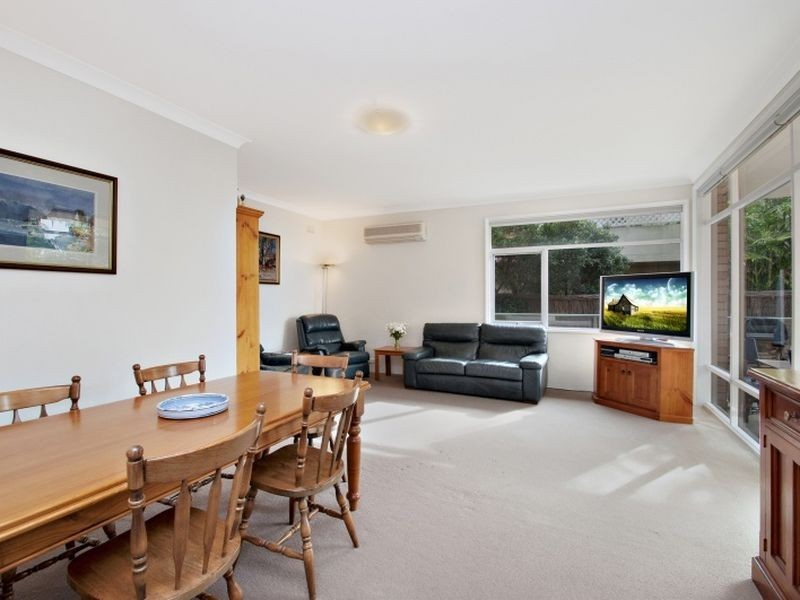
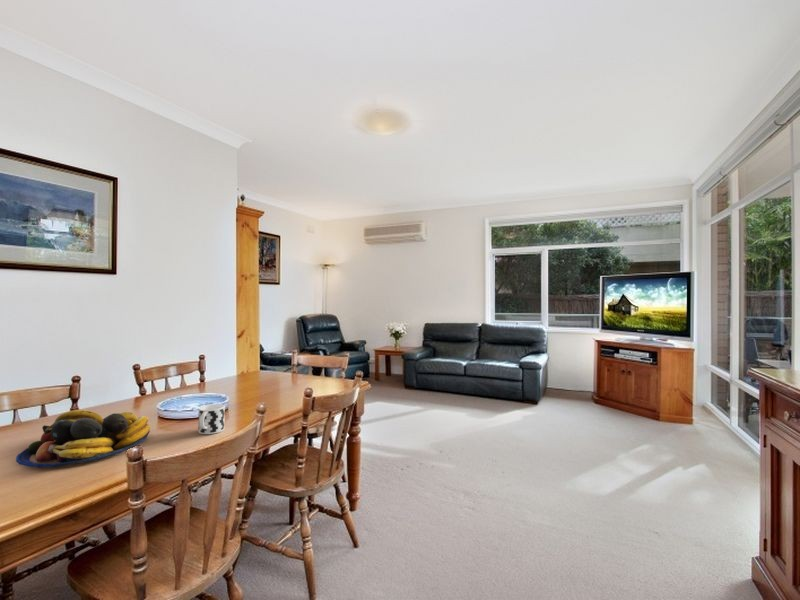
+ cup (209, 420)
+ fruit bowl (86, 428)
